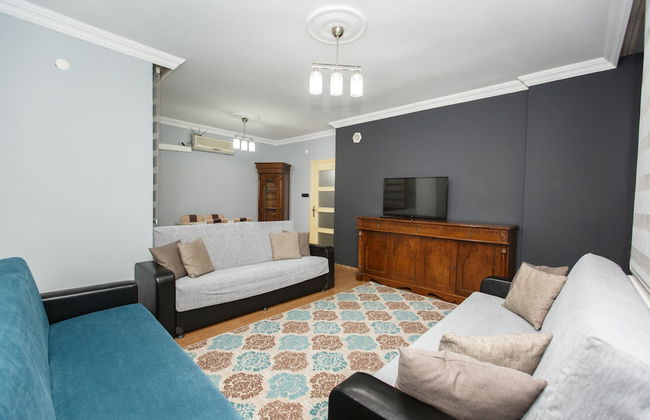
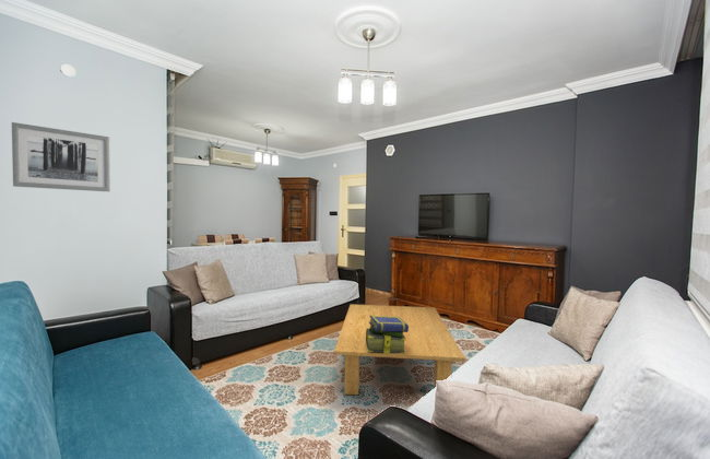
+ wall art (64, 160)
+ coffee table (393, 353)
+ stack of books (386, 332)
